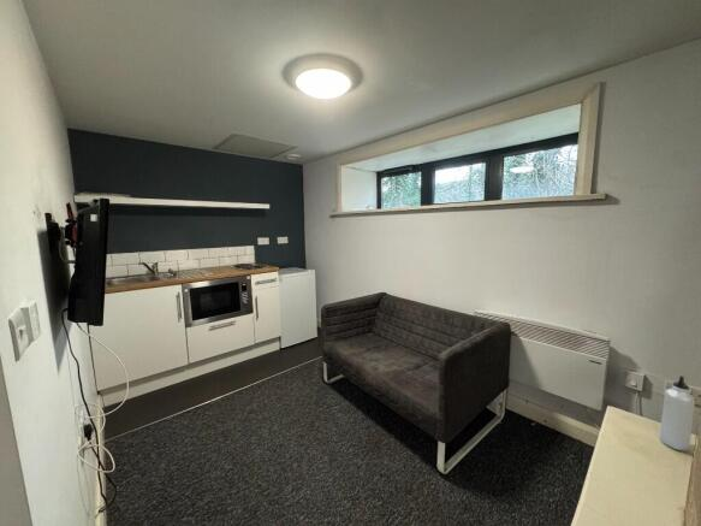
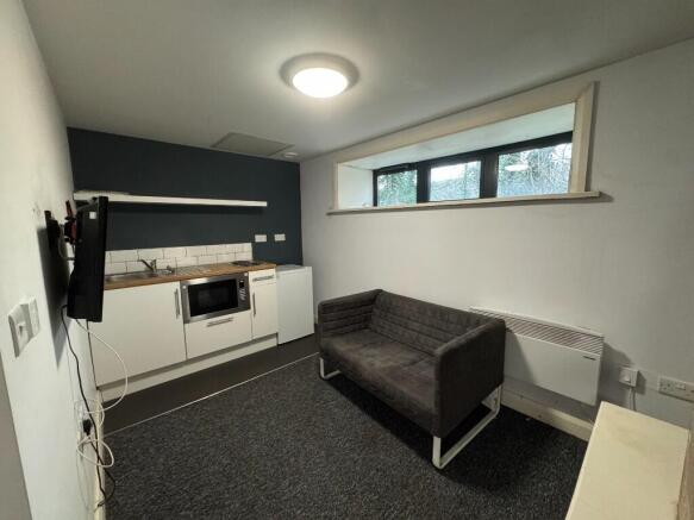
- water bottle (677, 410)
